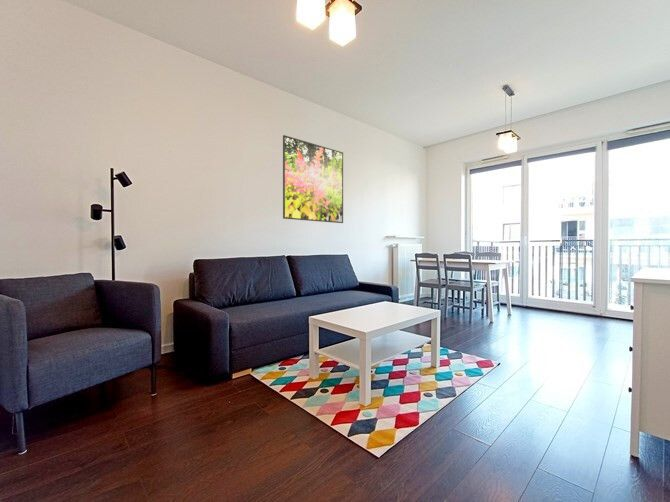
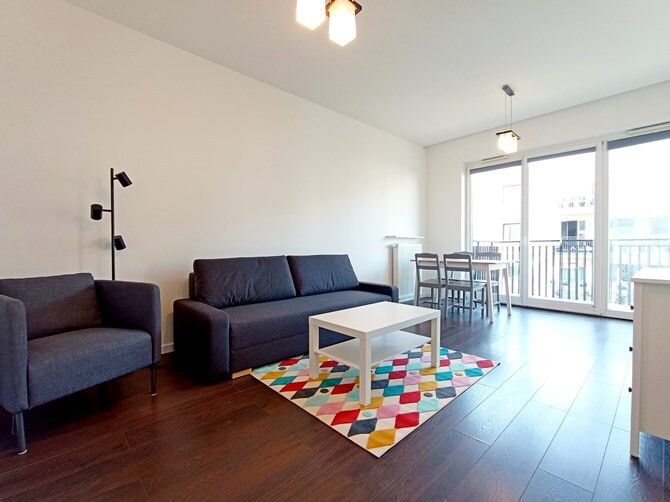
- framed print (315, 182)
